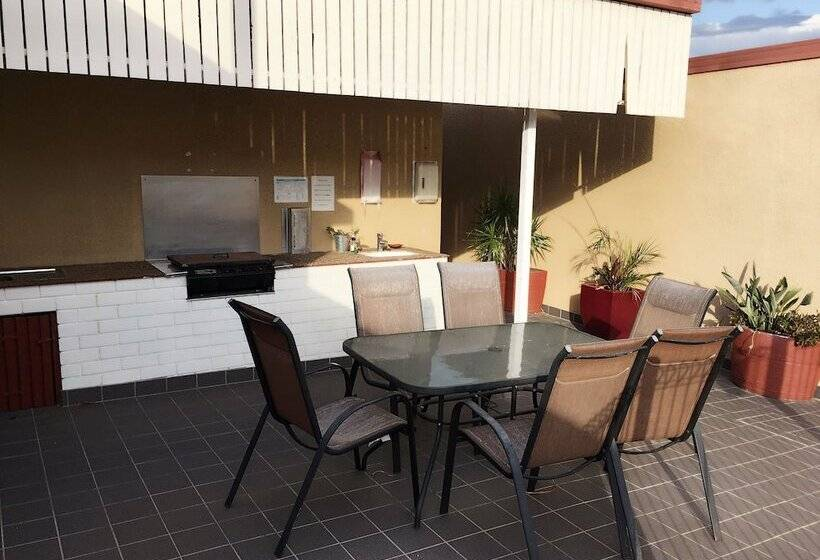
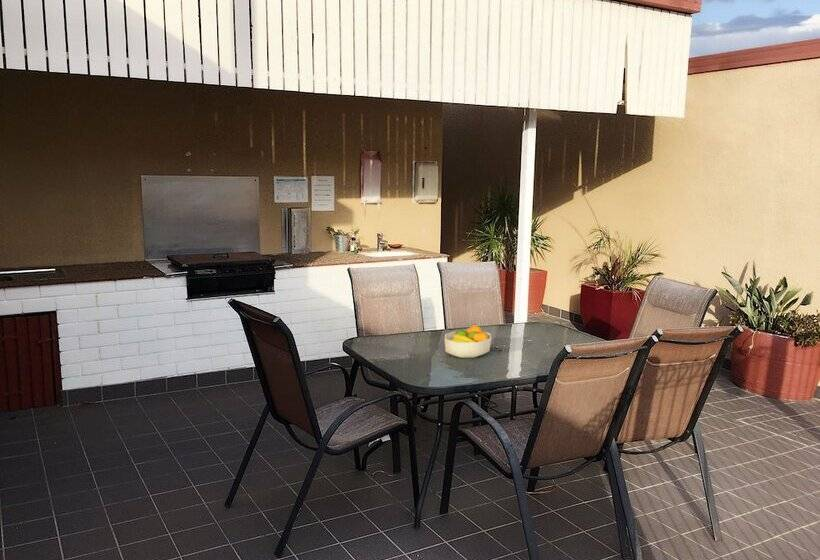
+ fruit bowl (467, 340)
